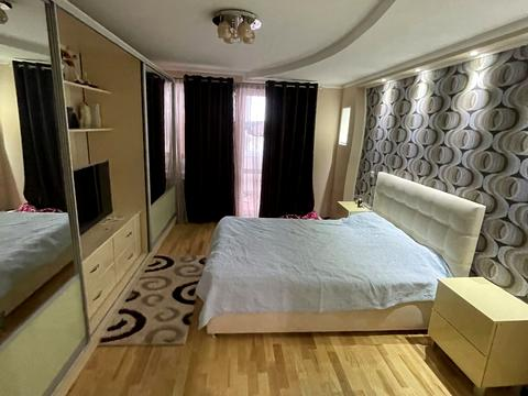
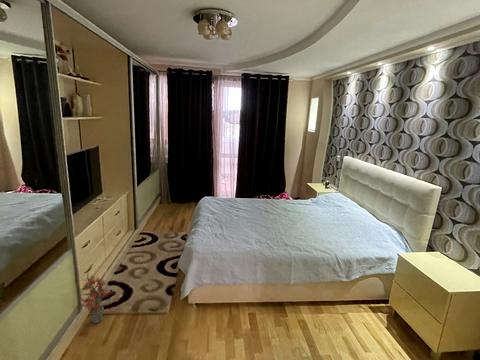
+ potted plant (94, 295)
